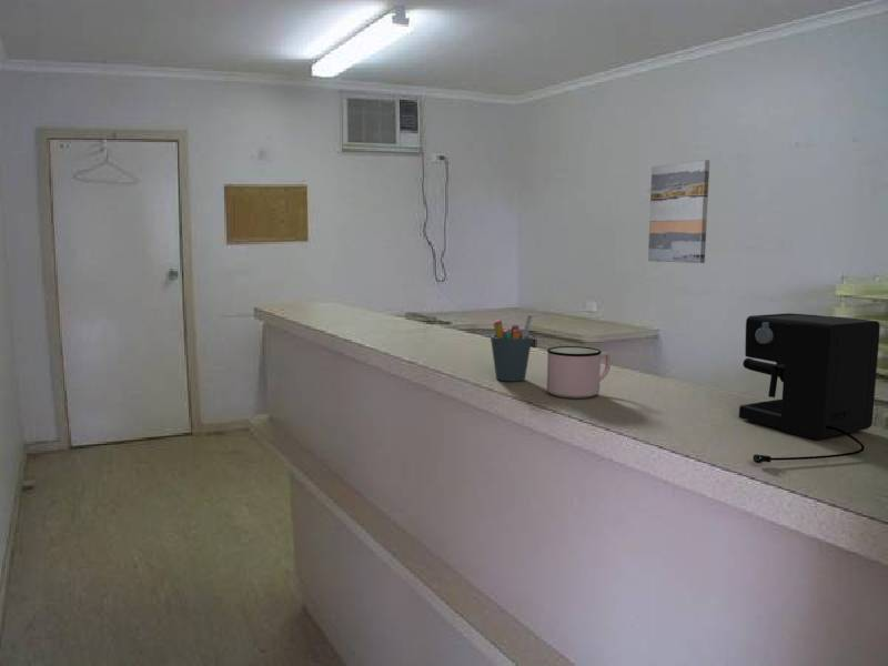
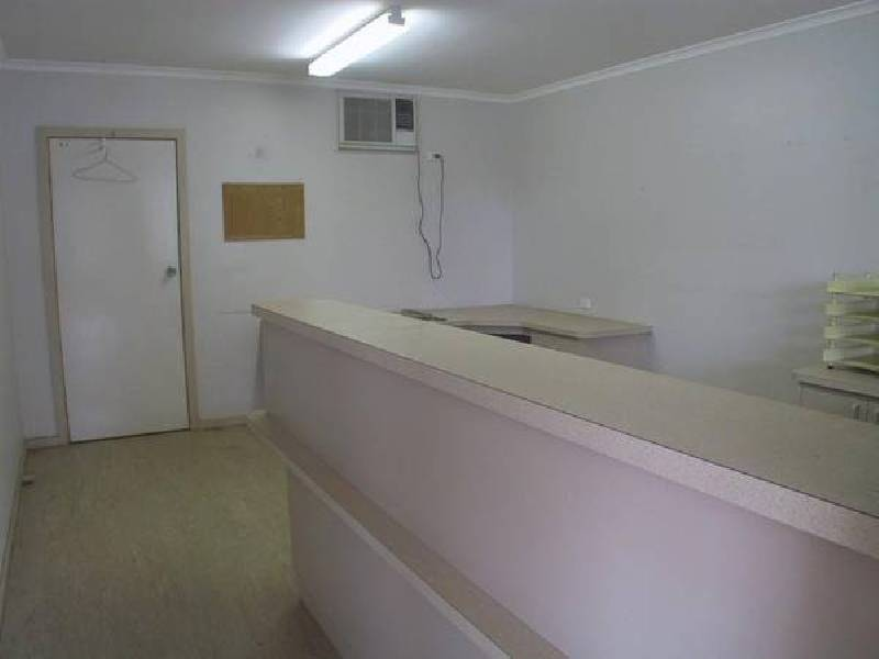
- coffee maker (773, 377)
- mug (581, 371)
- pen holder (509, 345)
- wall art (677, 213)
